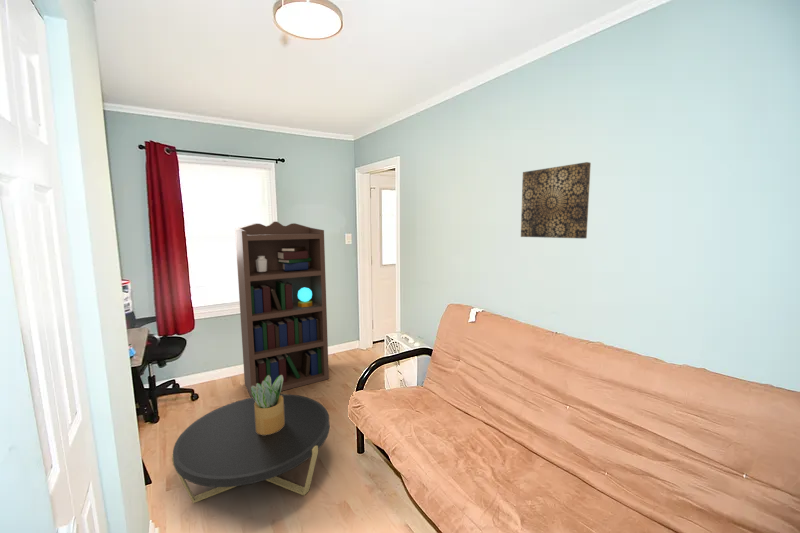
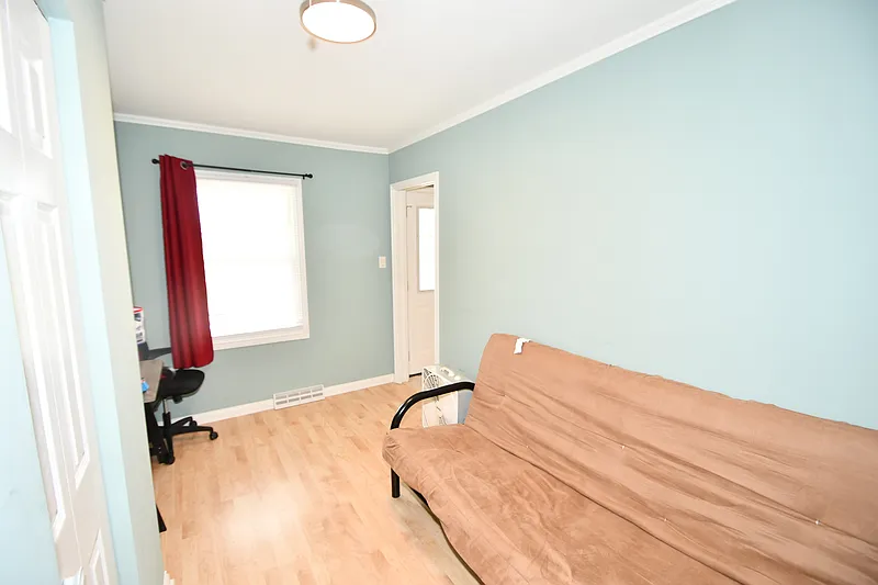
- potted plant (270, 402)
- bookshelf (283, 303)
- wall art (552, 203)
- coffee table (259, 451)
